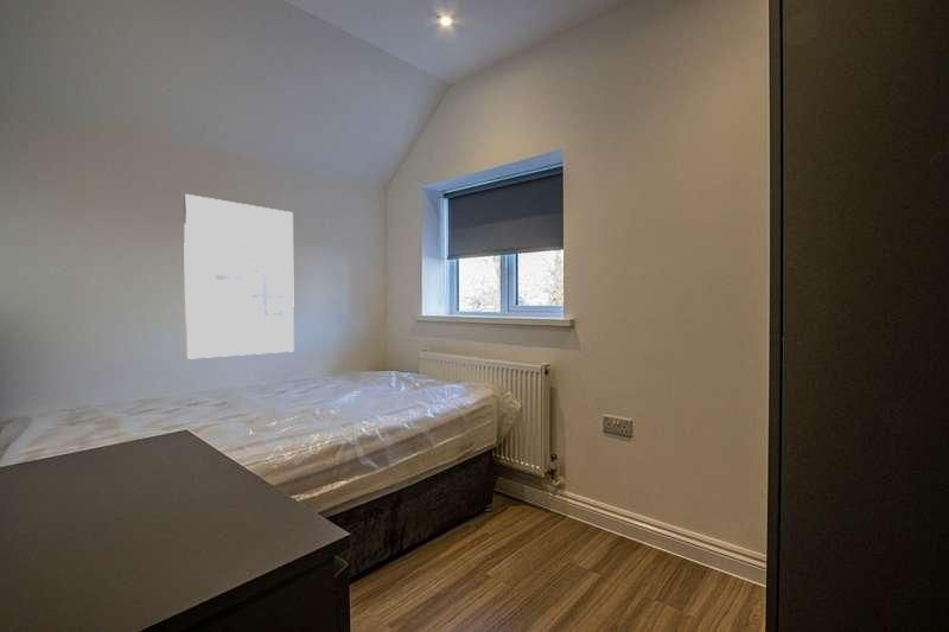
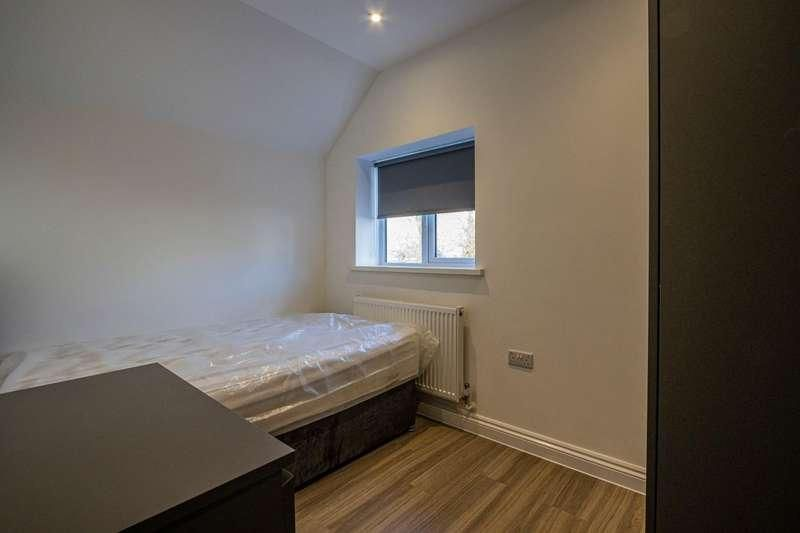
- wall art (243, 279)
